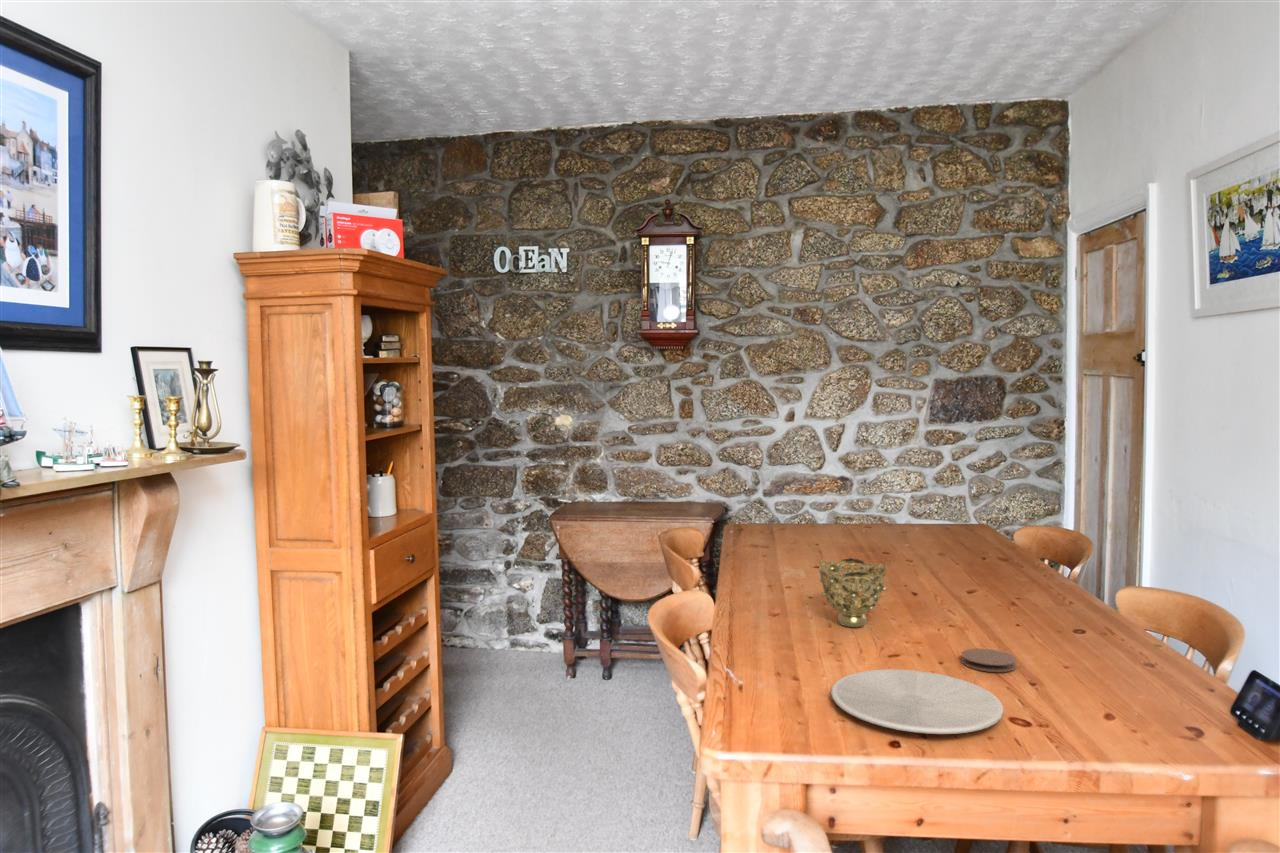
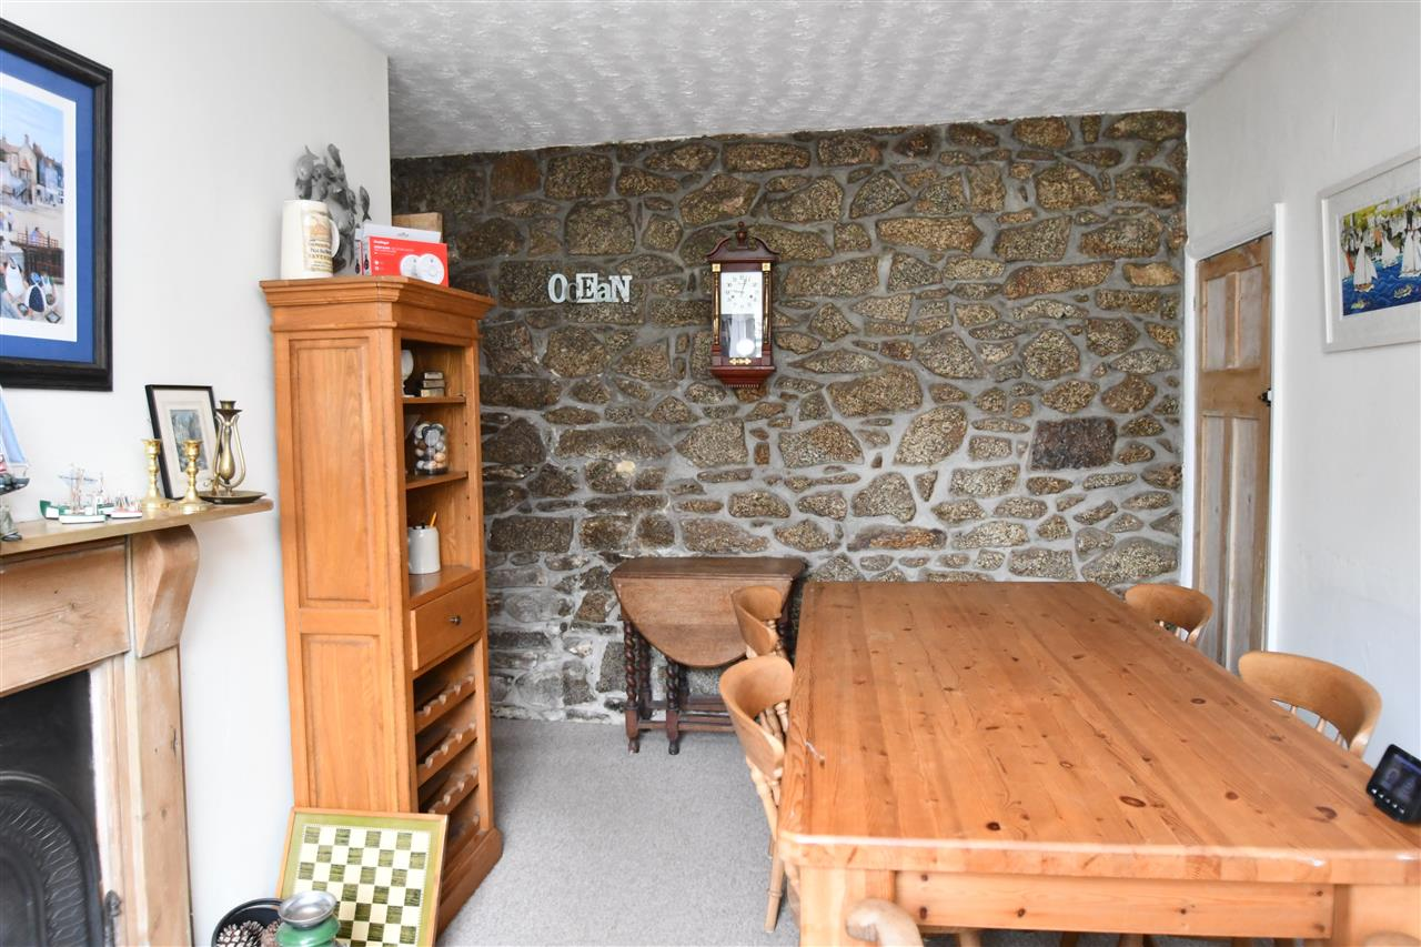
- decorative bowl (852, 593)
- coaster (988, 659)
- plate (914, 701)
